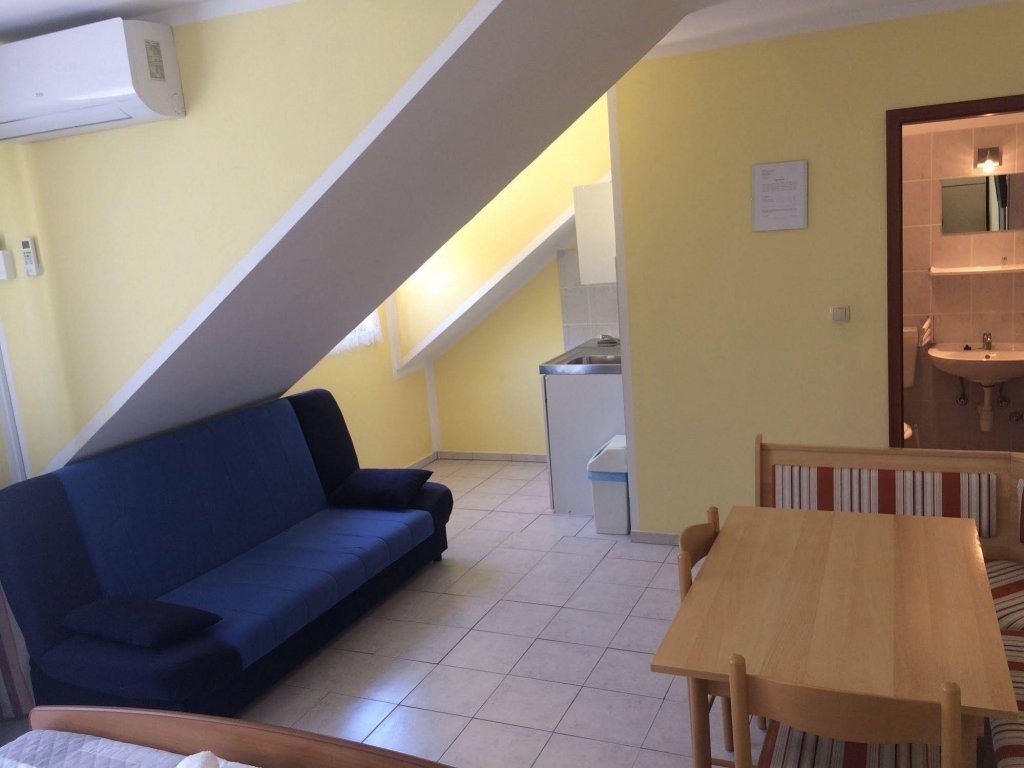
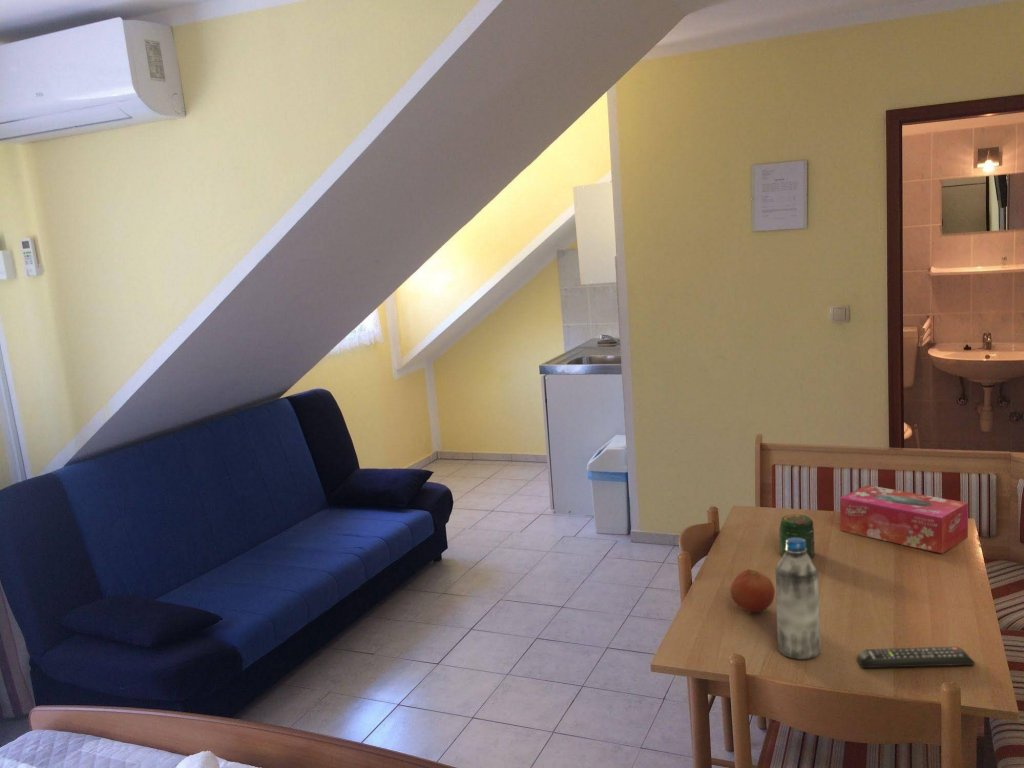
+ fruit (752, 590)
+ water bottle (797, 596)
+ remote control (915, 658)
+ tissue box (902, 517)
+ jar (796, 536)
